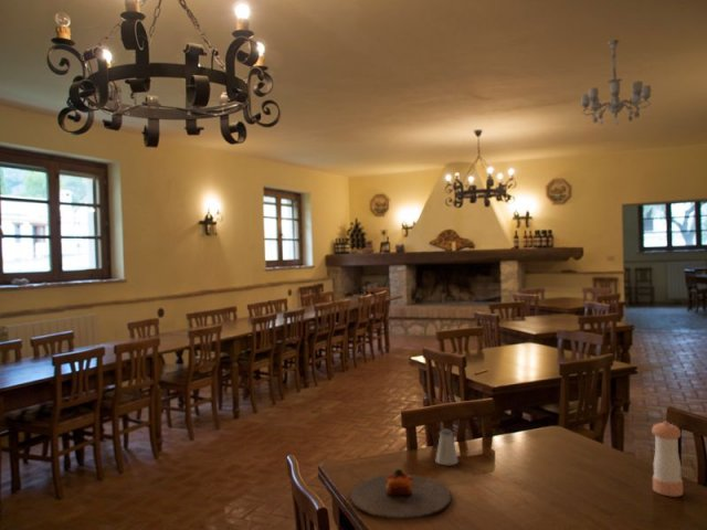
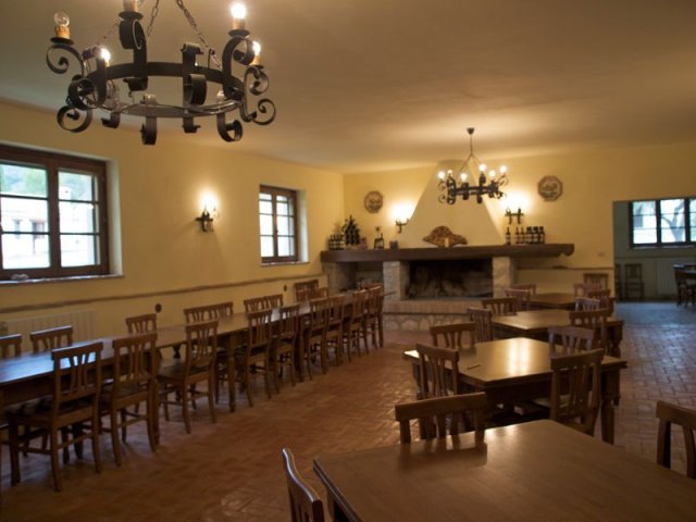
- pepper shaker (666, 456)
- chandelier (614, 83)
- saltshaker (446, 445)
- plate (400, 483)
